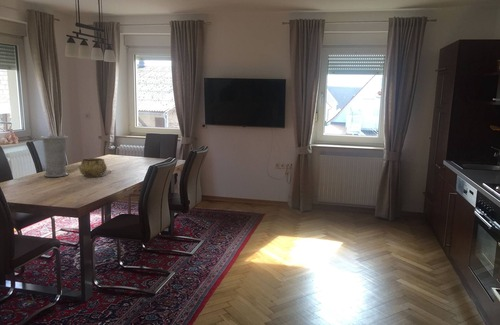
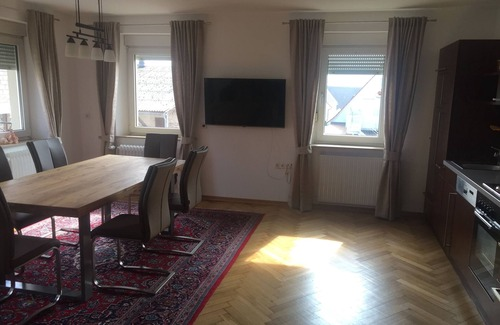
- decorative bowl (93, 167)
- vase (55, 155)
